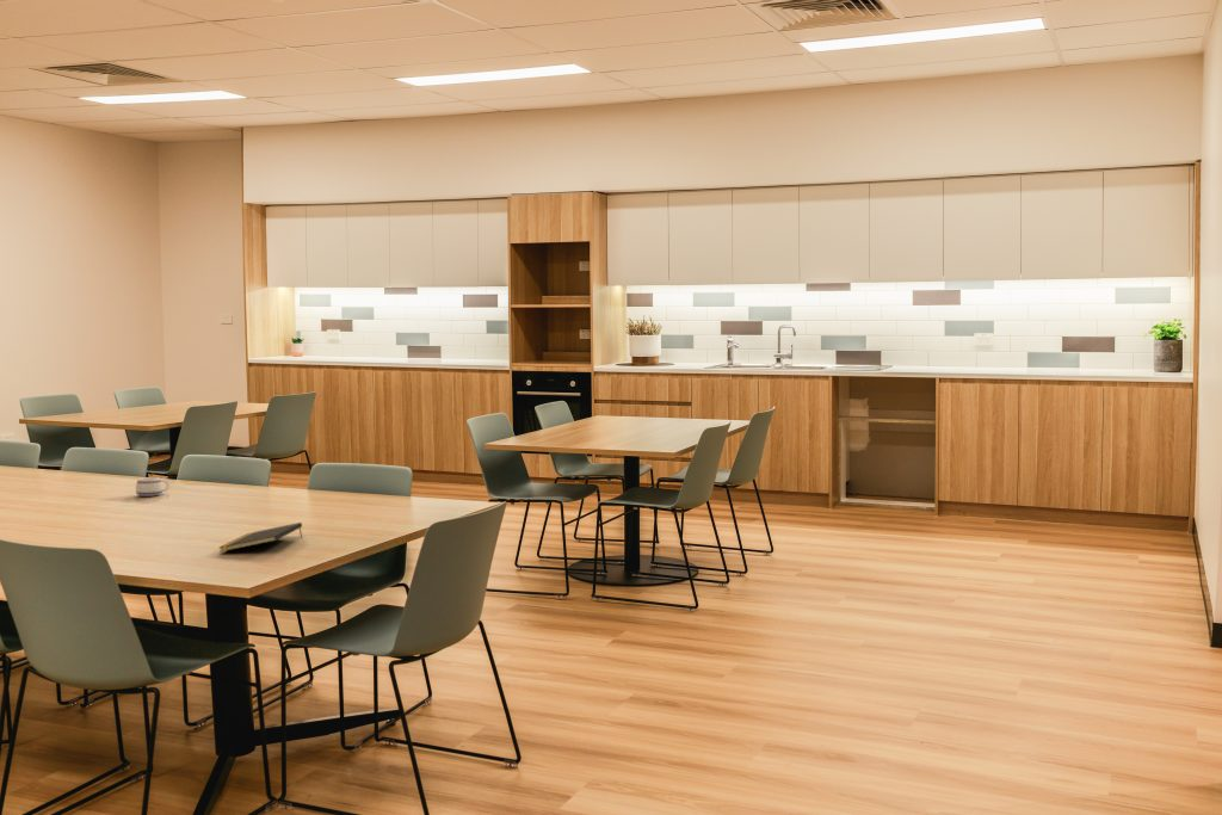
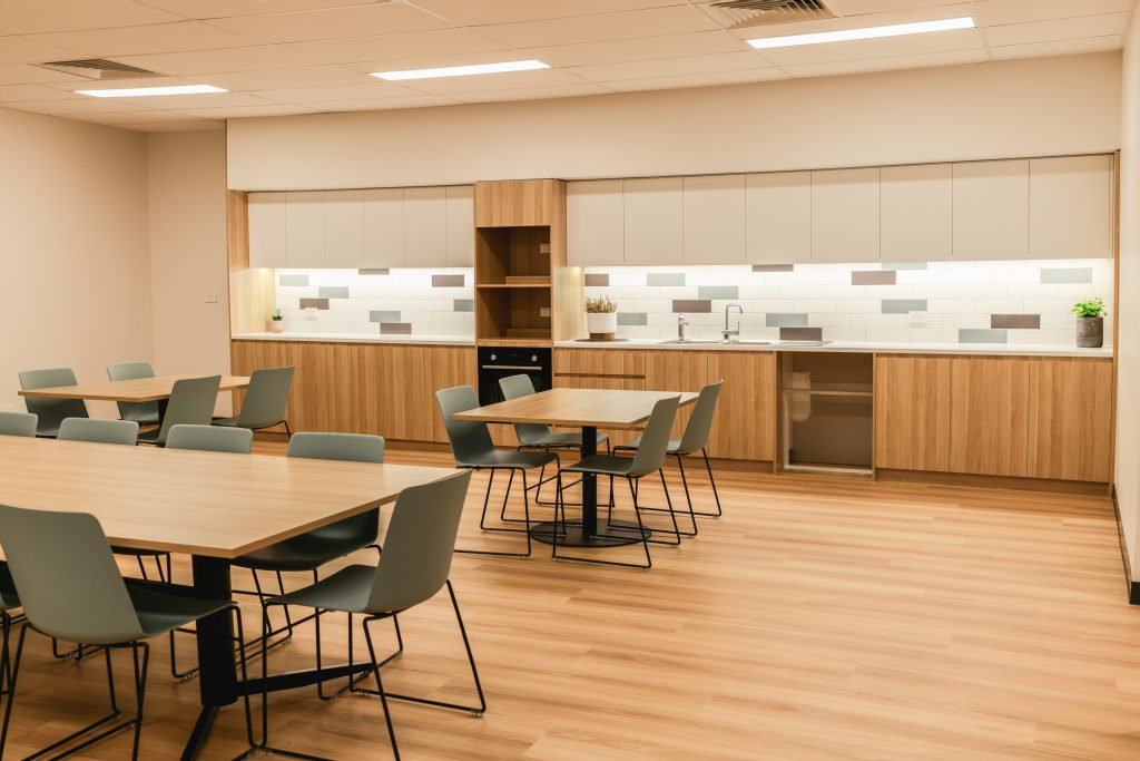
- notepad (261, 536)
- mug (153, 486)
